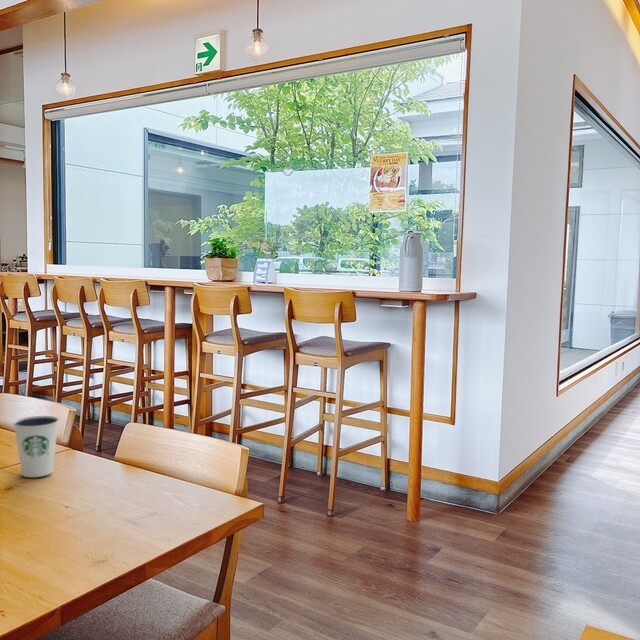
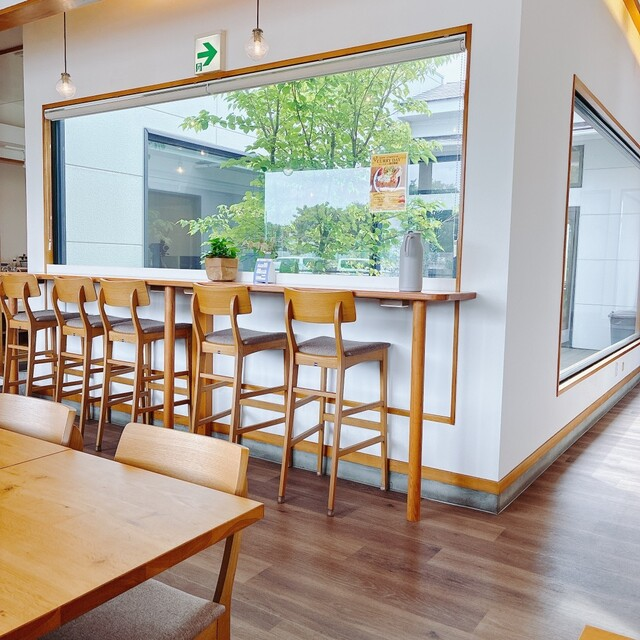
- dixie cup (36, 447)
